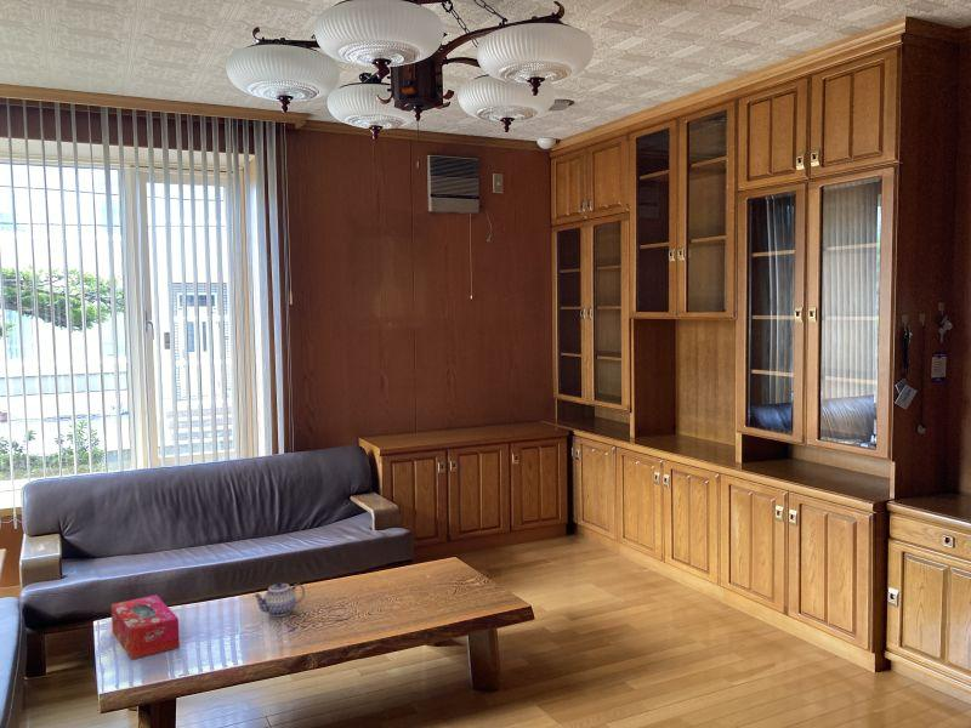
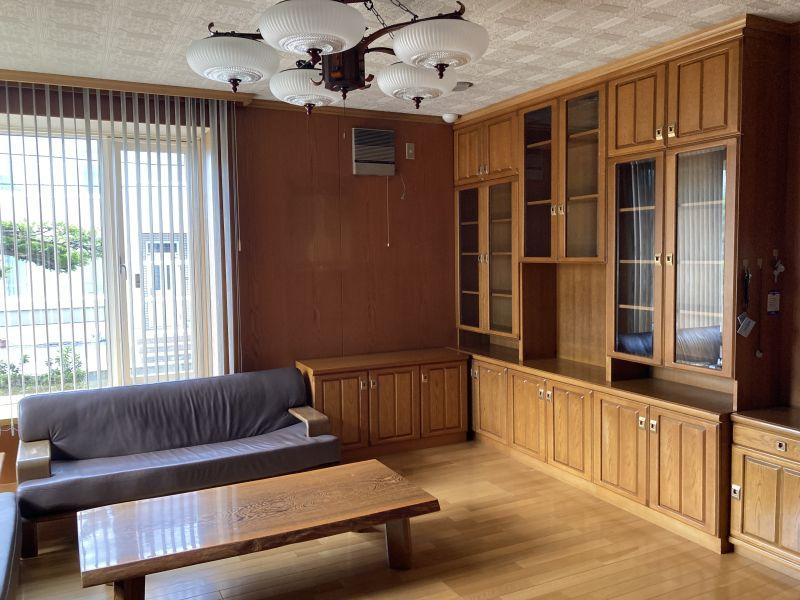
- teapot (279, 597)
- tissue box (144, 625)
